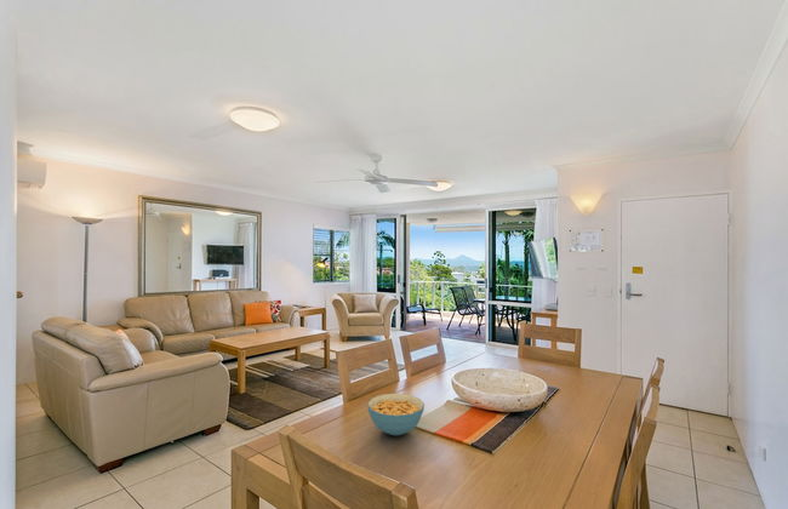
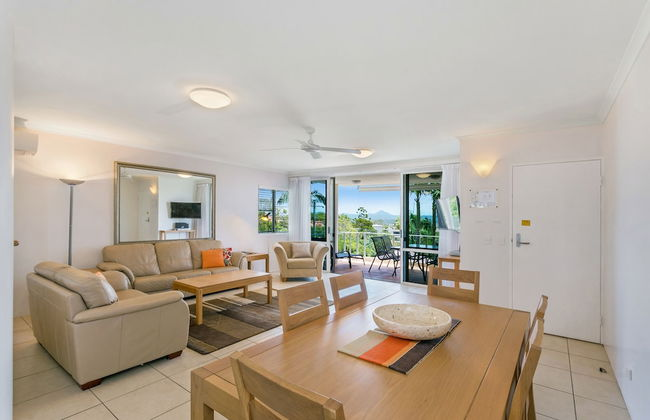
- cereal bowl (395, 417)
